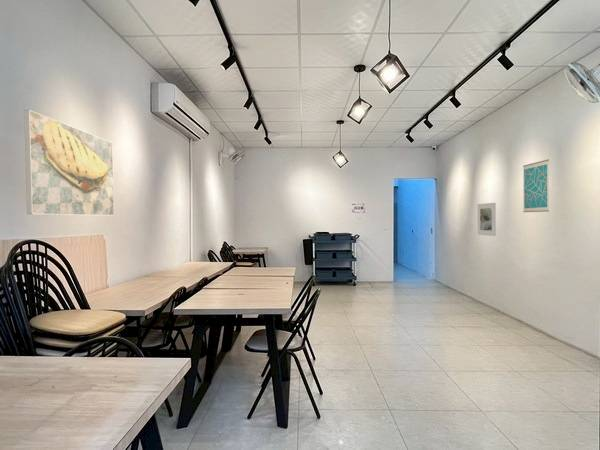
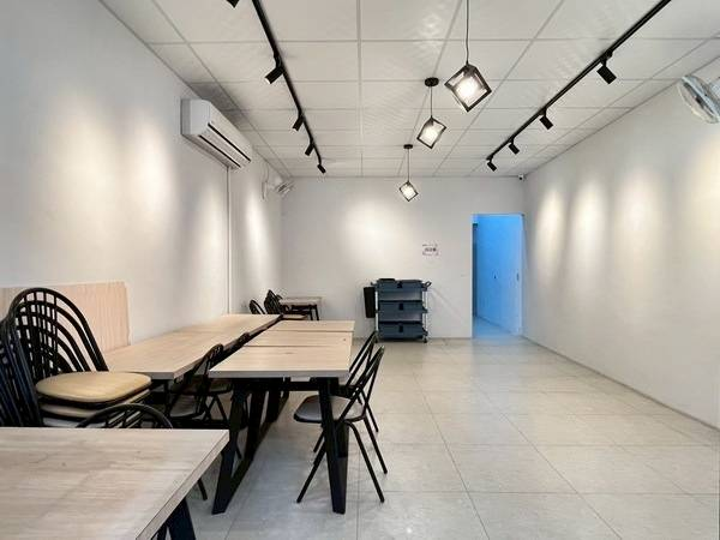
- wall art (535, 187)
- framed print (77, 172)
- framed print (486, 219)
